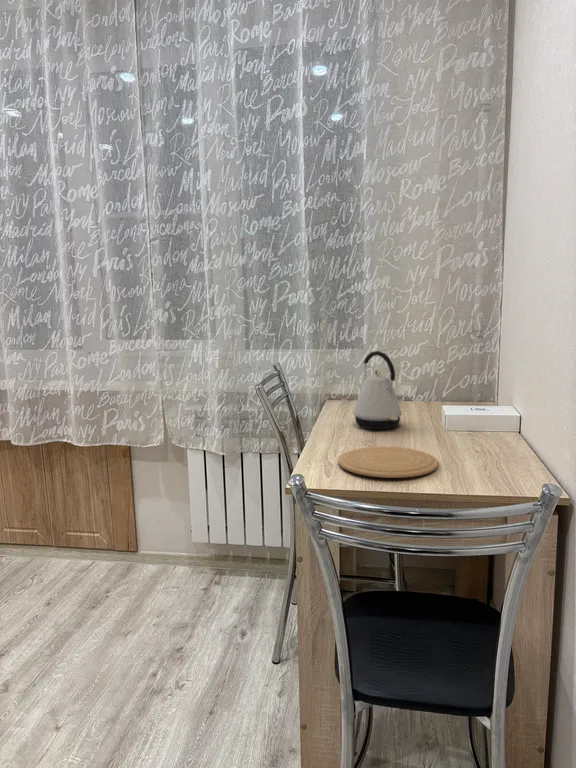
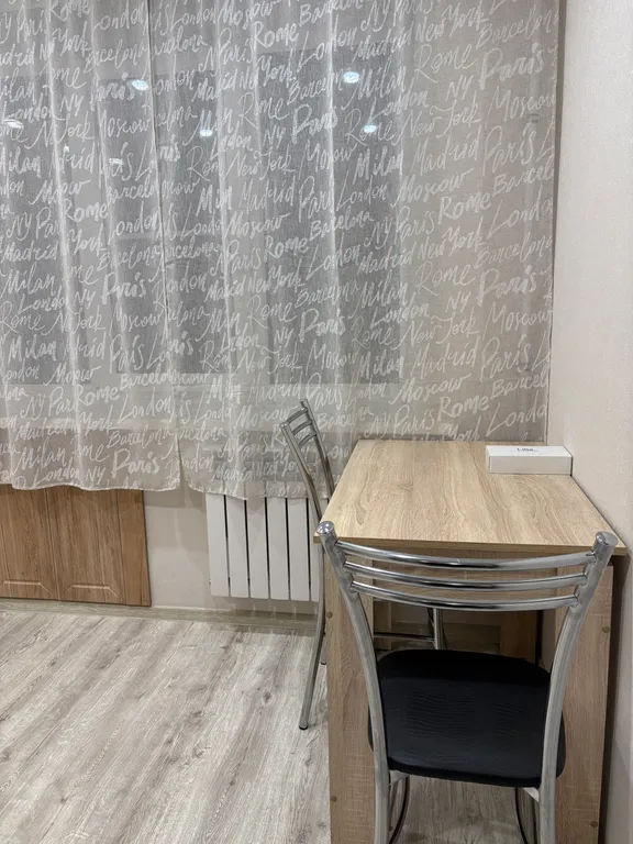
- kettle (376, 388)
- plate (387, 460)
